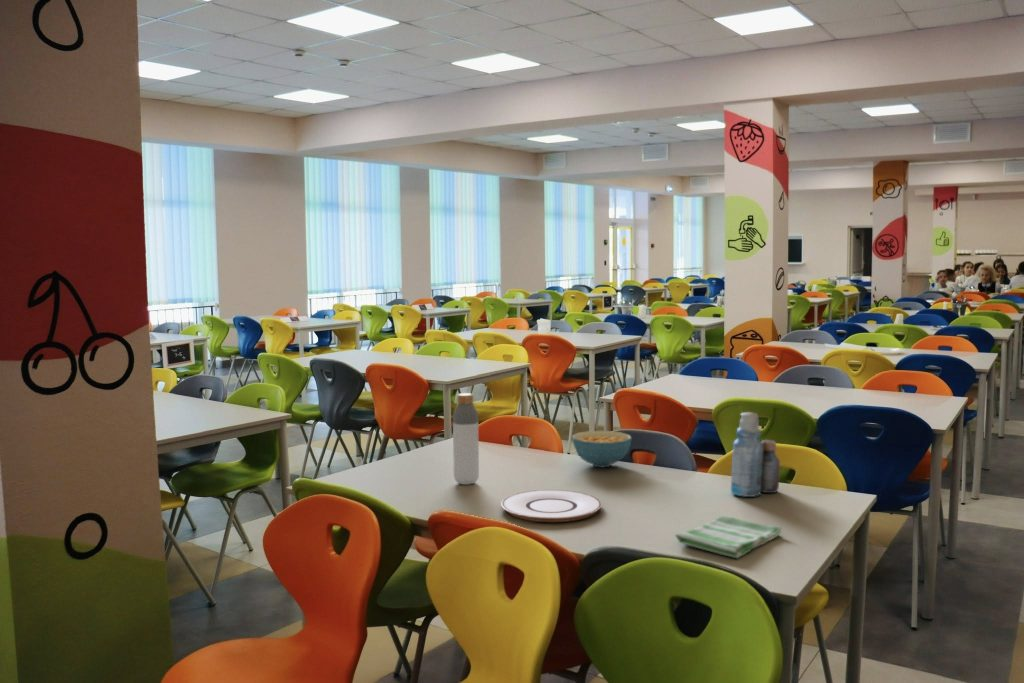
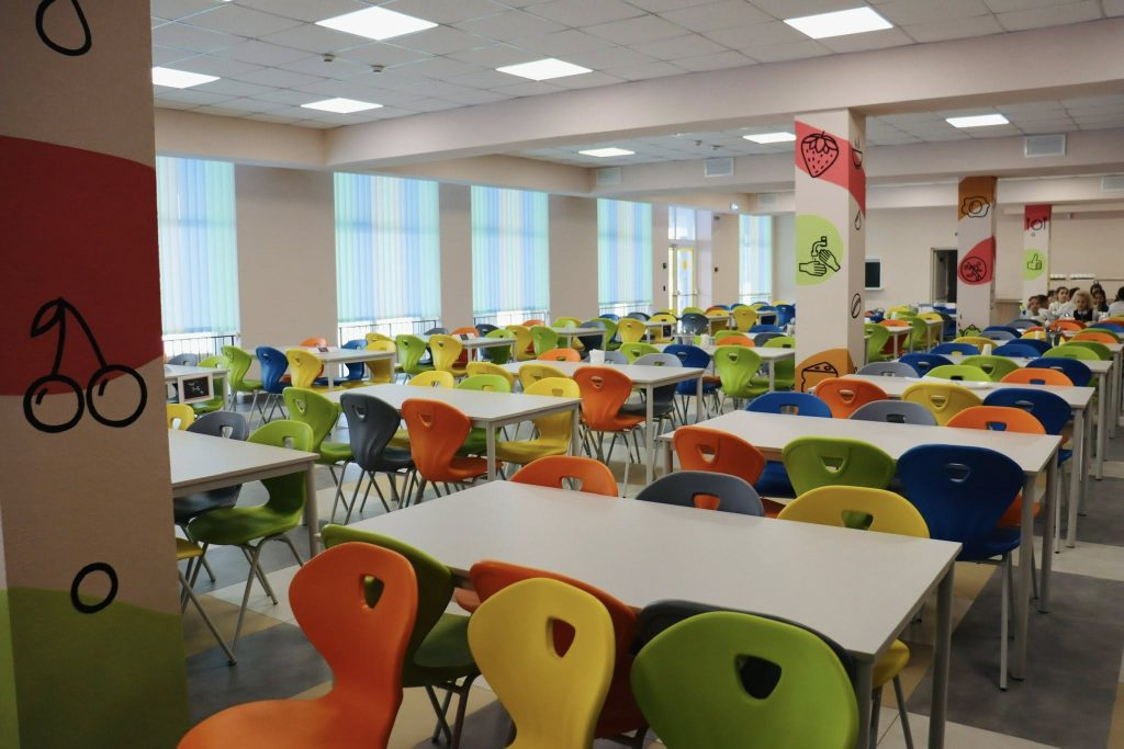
- cereal bowl (601, 450)
- dish towel (728, 534)
- bottle (755, 452)
- plate (551, 505)
- bottle (465, 438)
